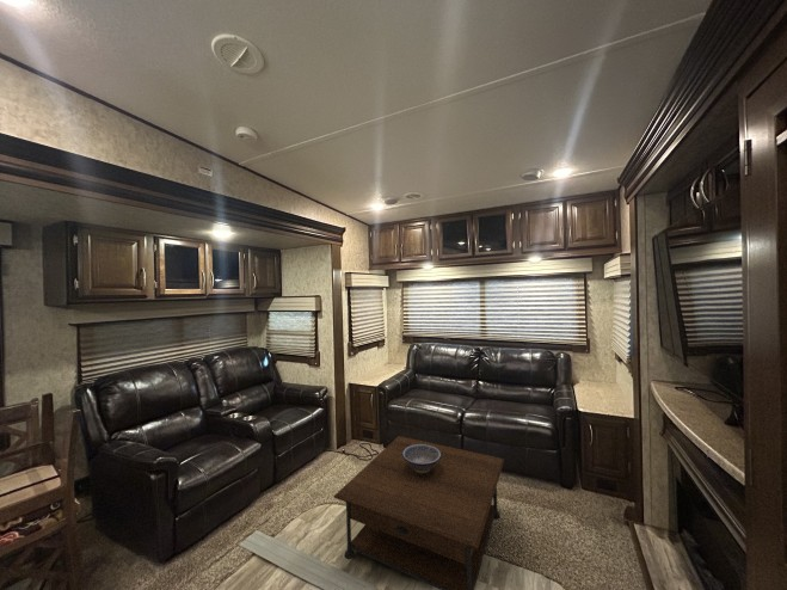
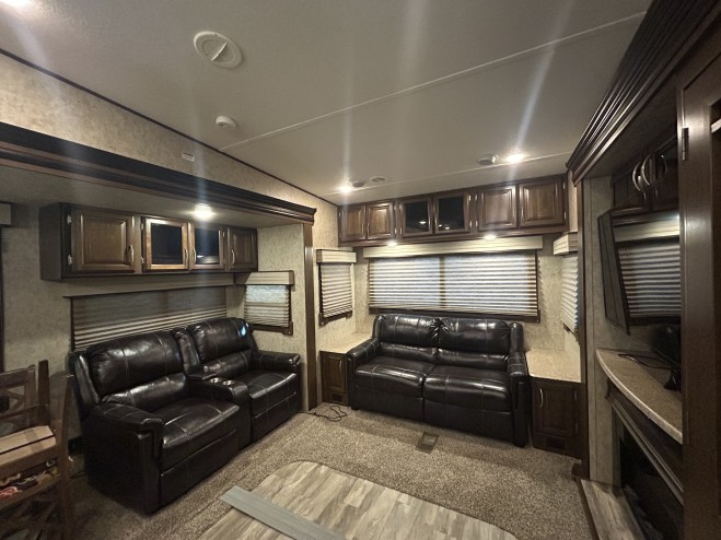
- decorative bowl (422, 460)
- coffee table (426, 504)
